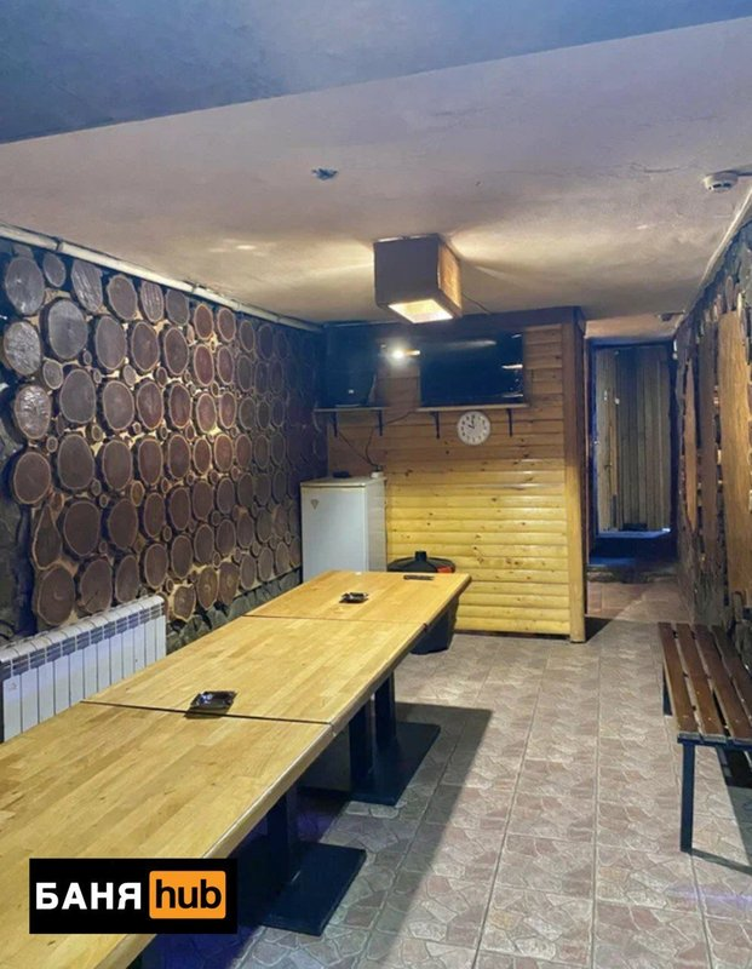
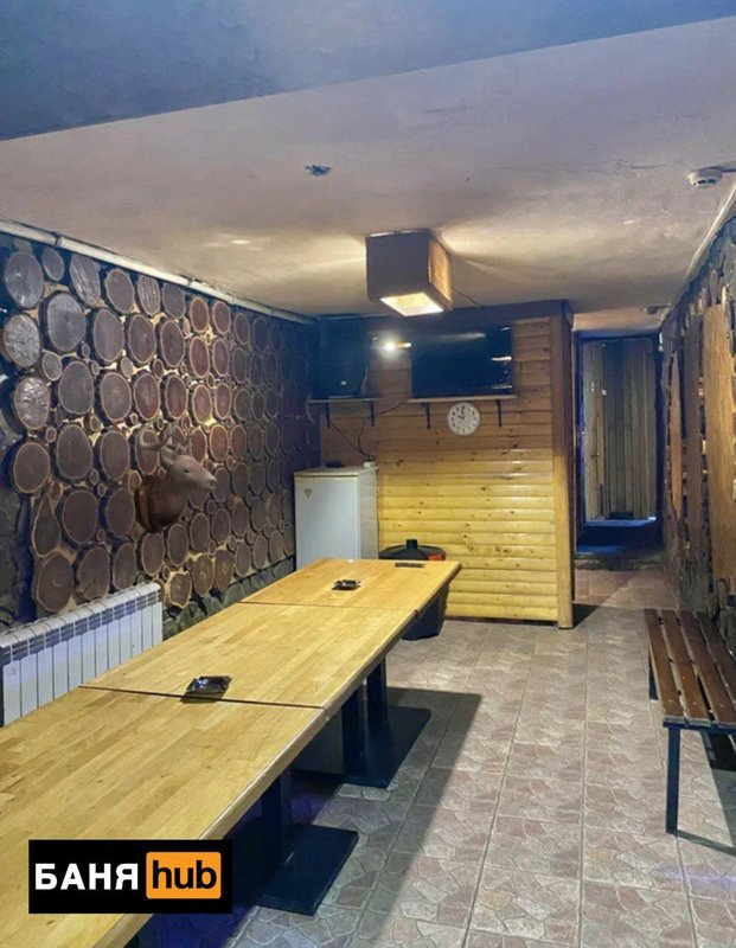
+ mounted trophy (183, 474)
